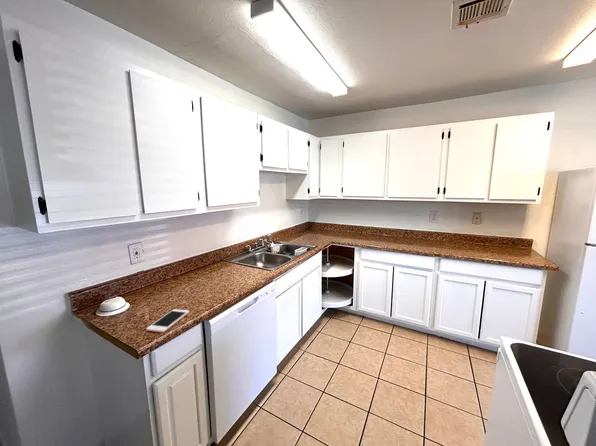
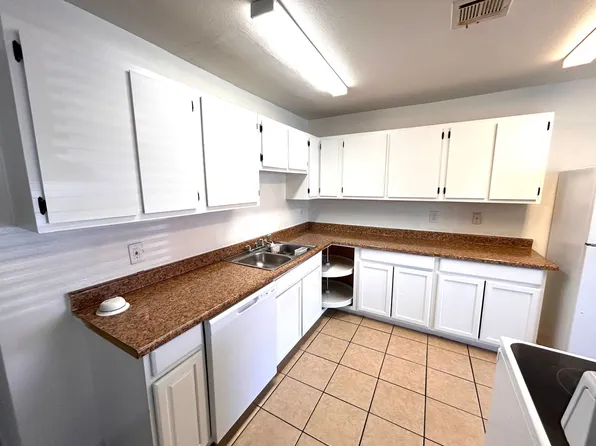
- cell phone (169, 319)
